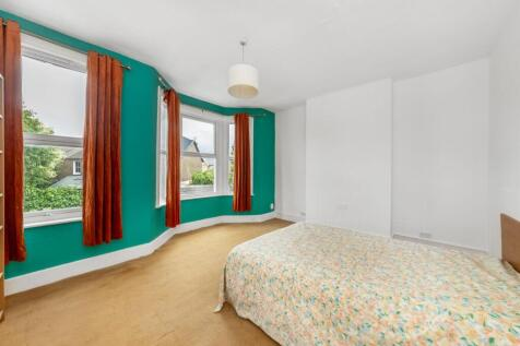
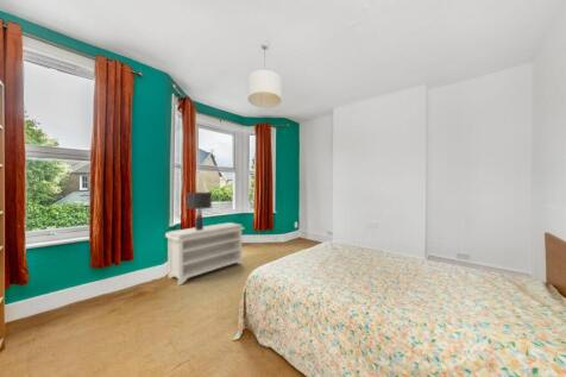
+ lamp (199, 211)
+ bench (208, 249)
